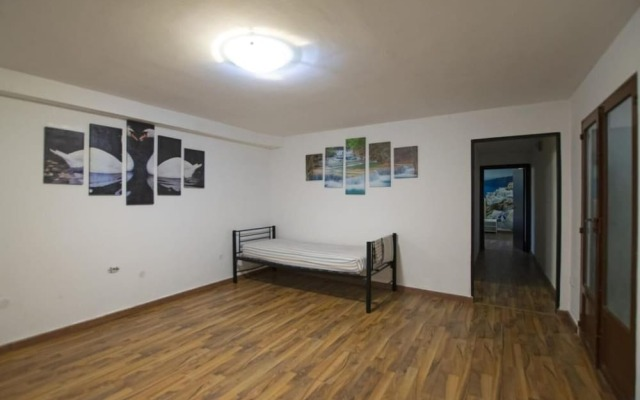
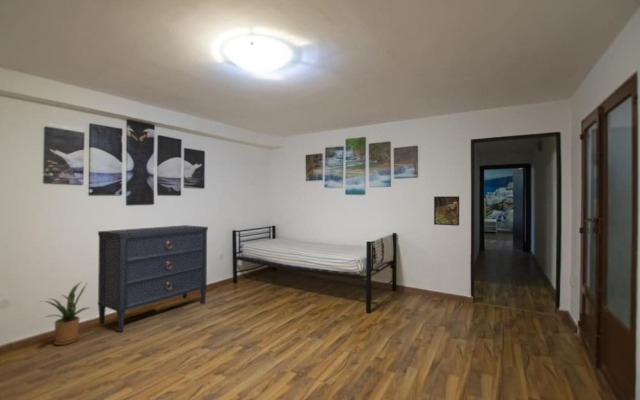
+ house plant (64, 313)
+ dresser (157, 270)
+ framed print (446, 210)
